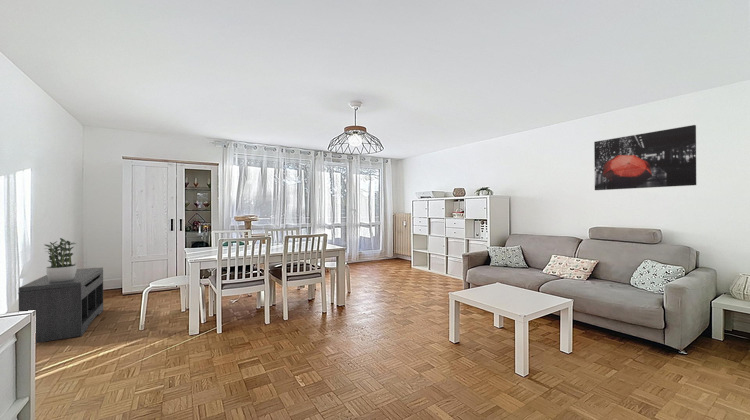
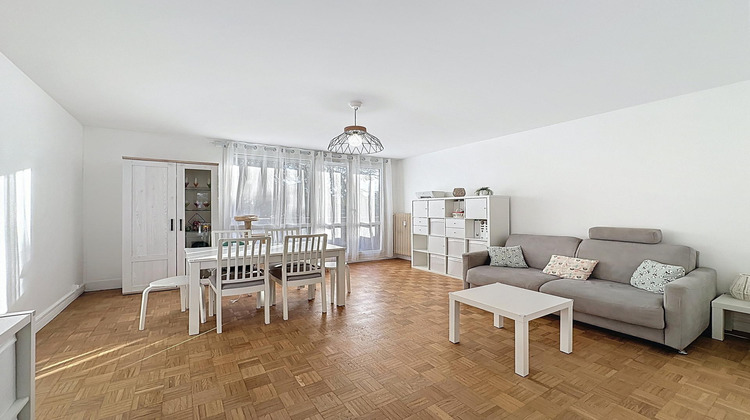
- wall art (639, 161)
- potted plant (59, 259)
- bench (67, 300)
